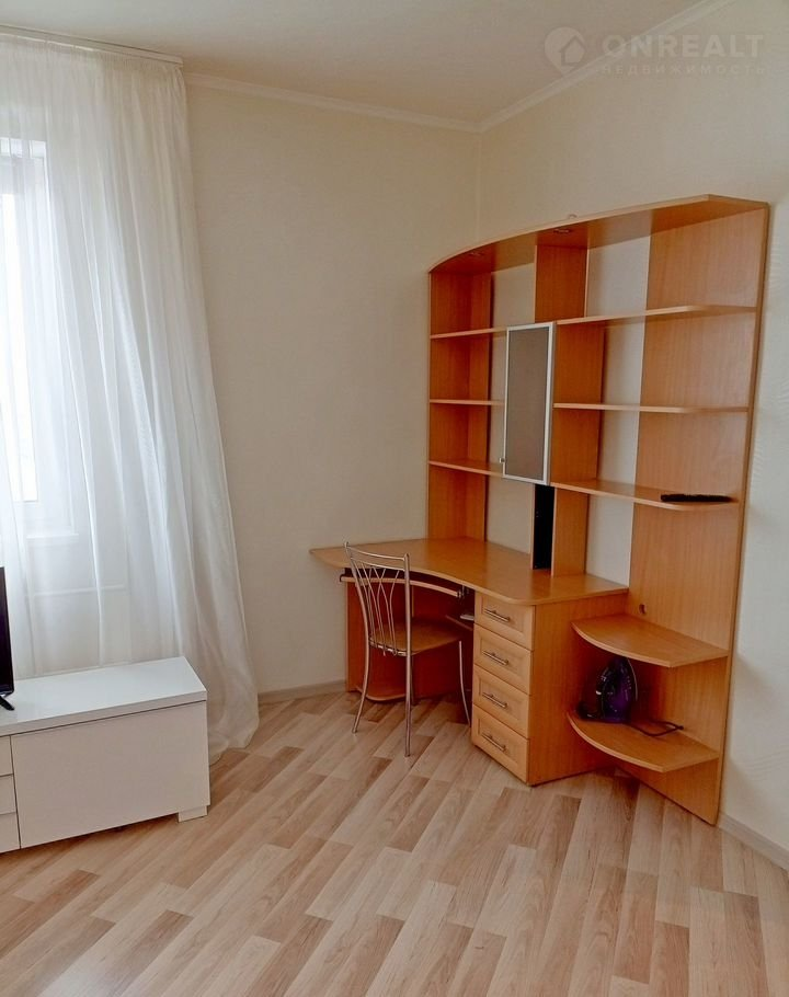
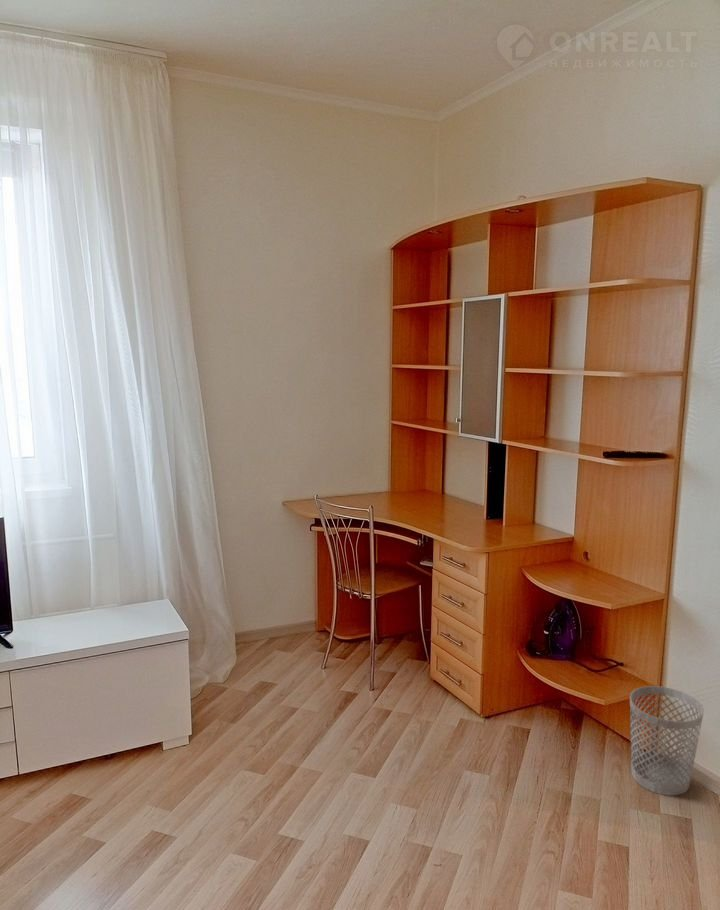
+ wastebasket (662, 741)
